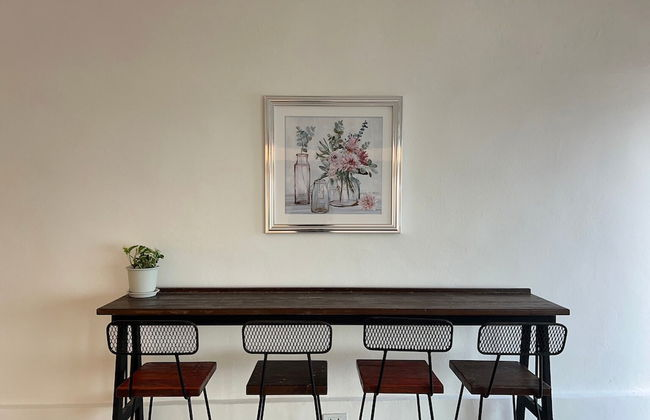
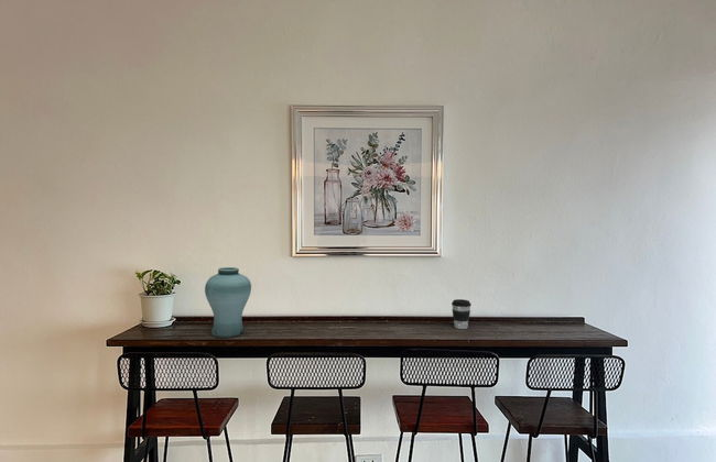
+ coffee cup (460, 314)
+ vase (228, 300)
